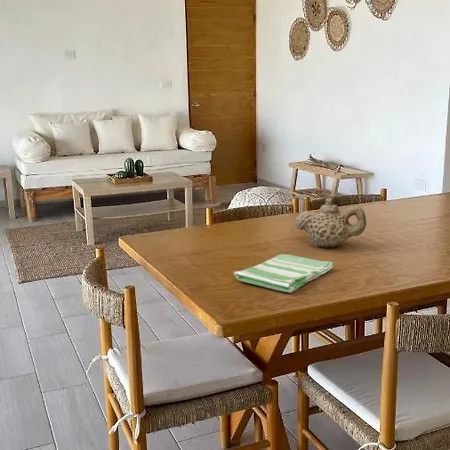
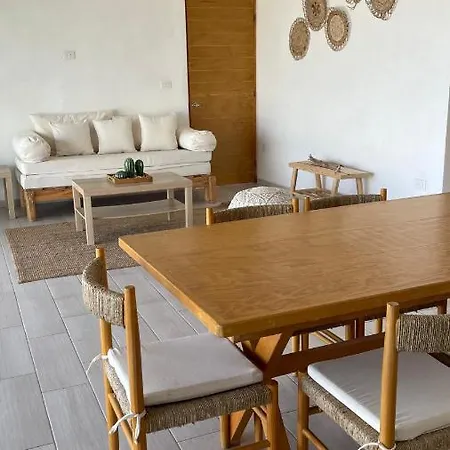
- dish towel (284, 270)
- teapot (330, 222)
